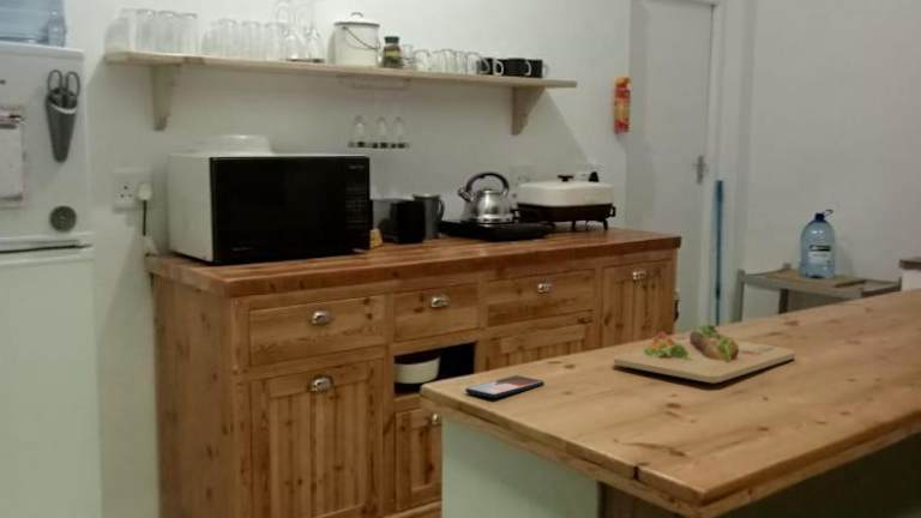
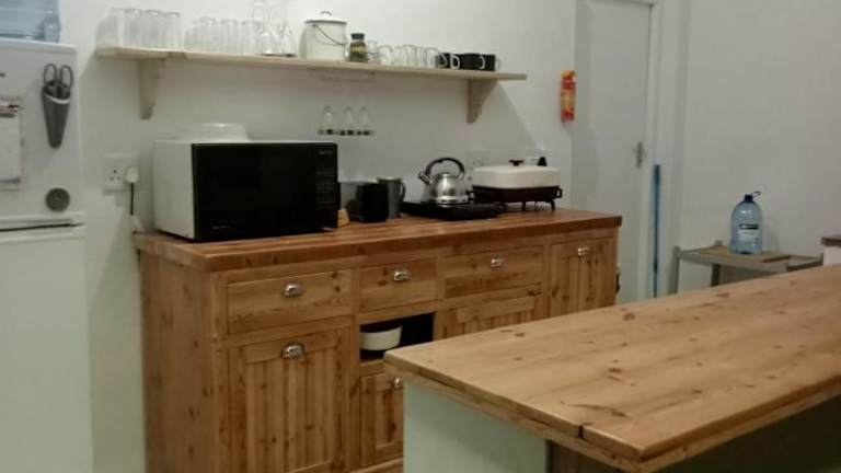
- smartphone (505, 386)
- cutting board (706, 344)
